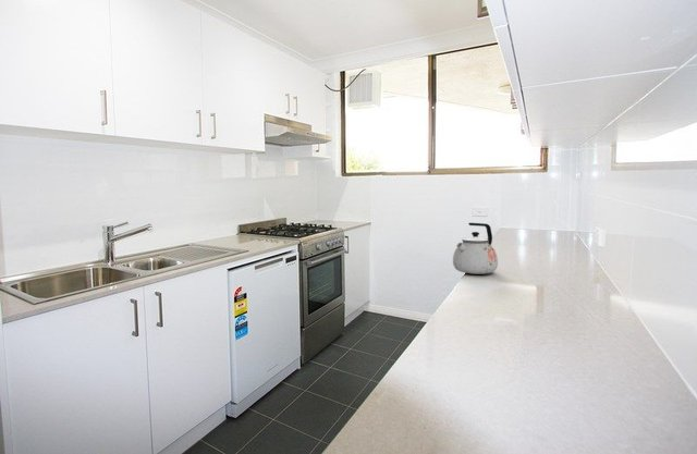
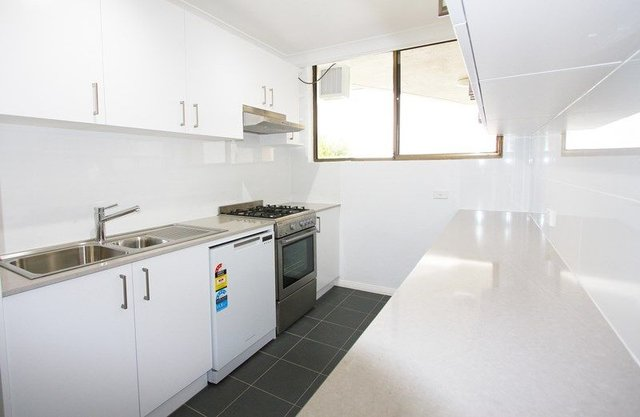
- kettle (475, 247)
